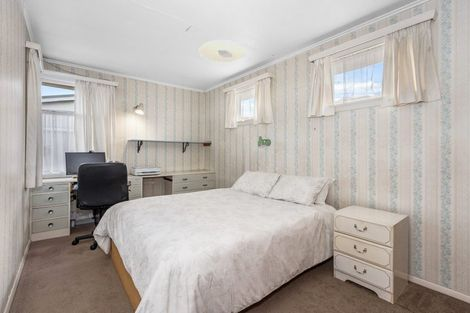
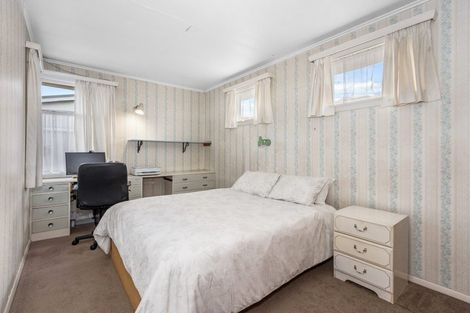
- ceiling light (222, 50)
